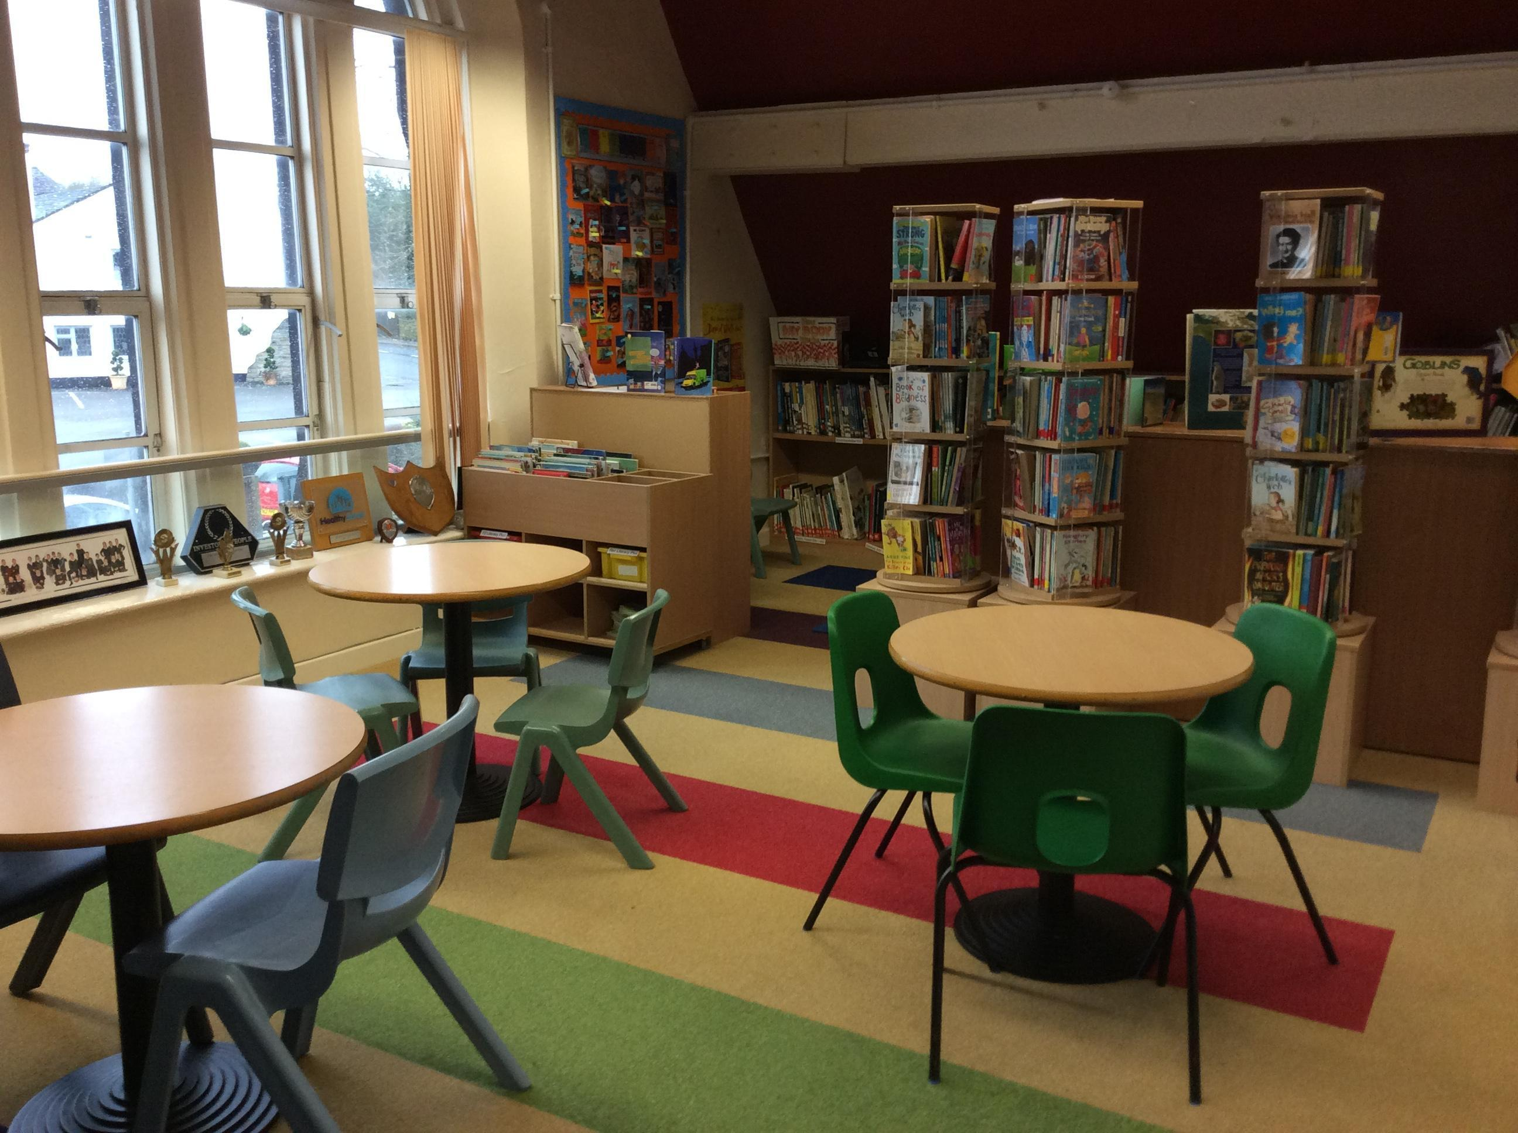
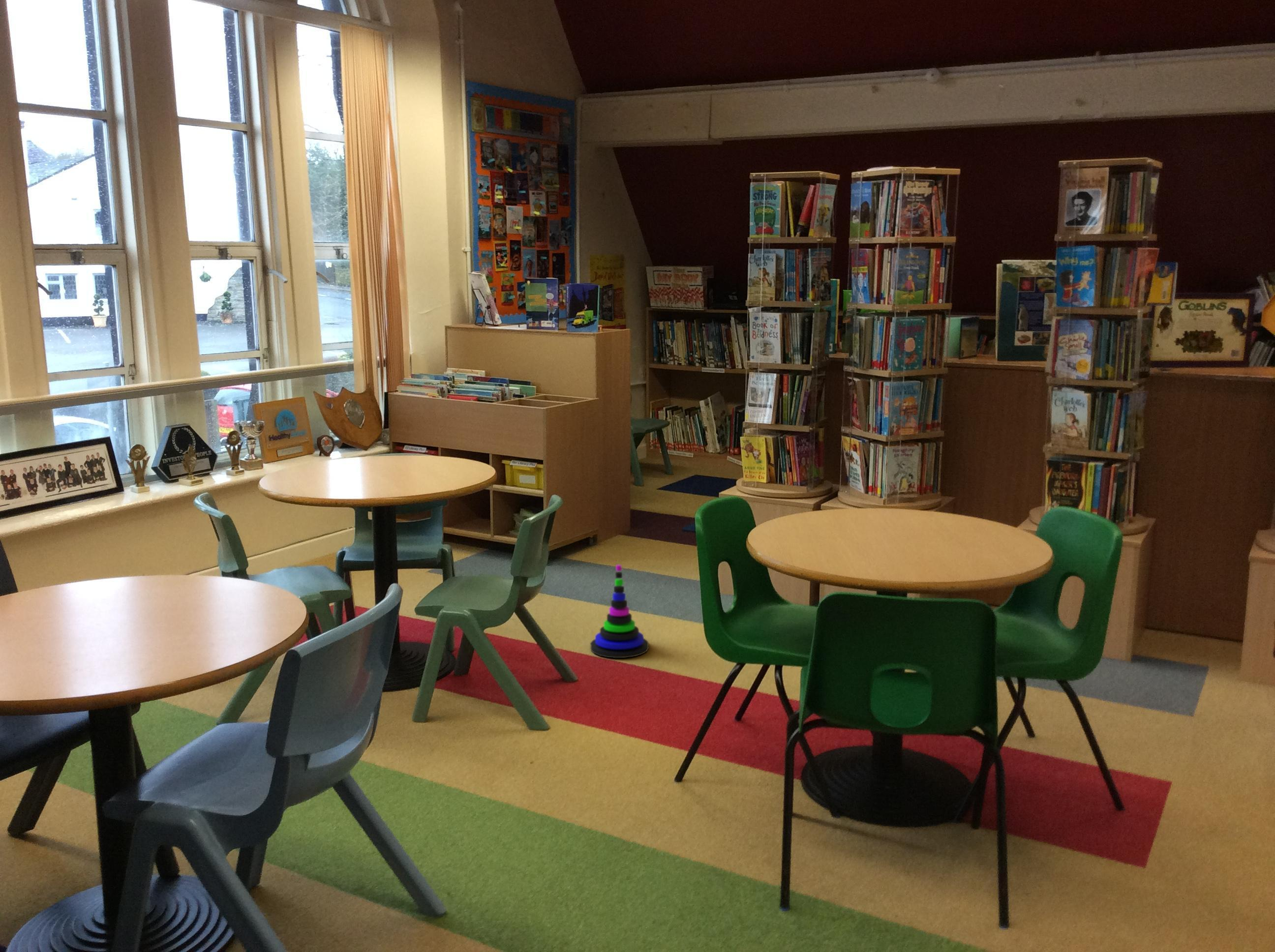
+ stacking toy (619, 607)
